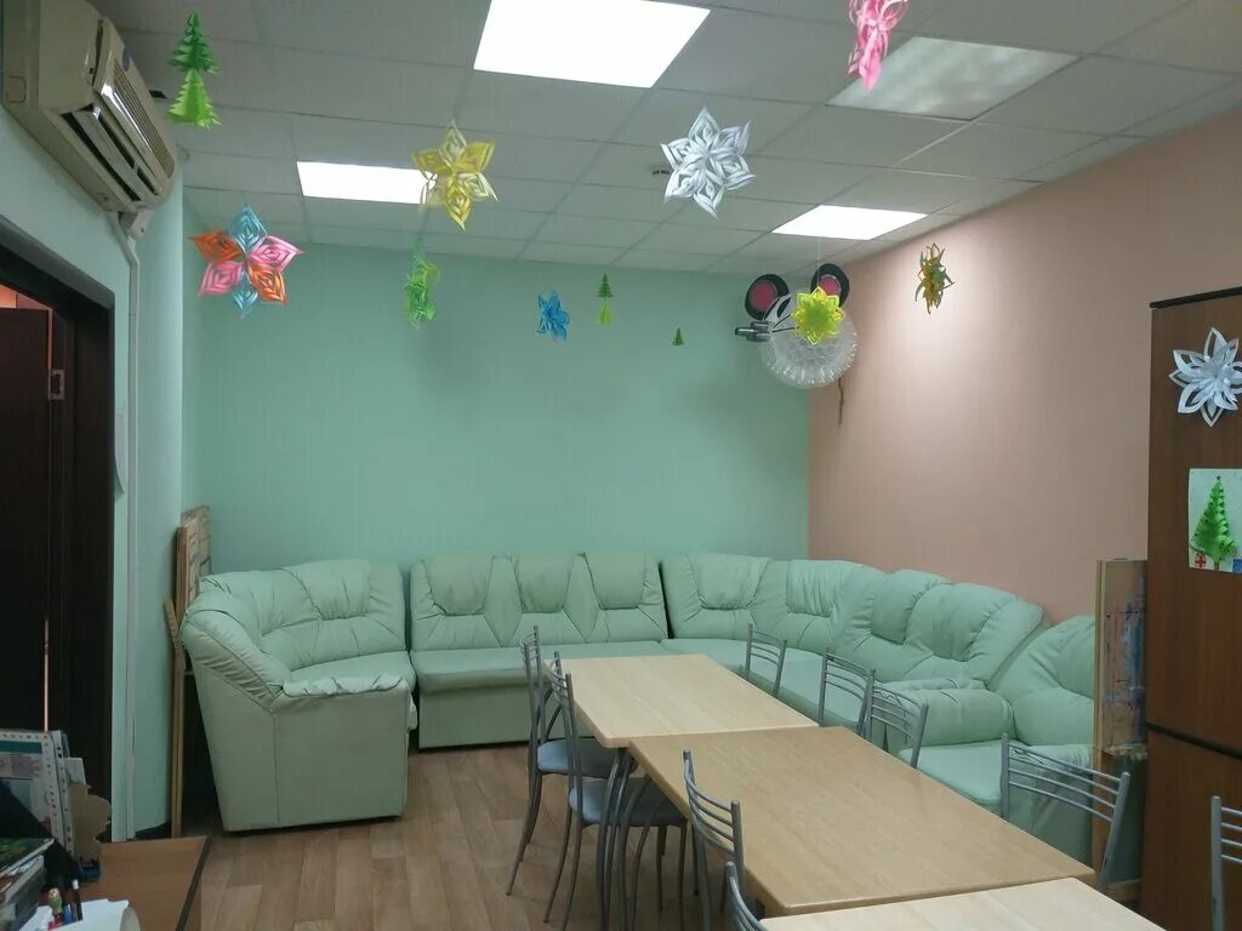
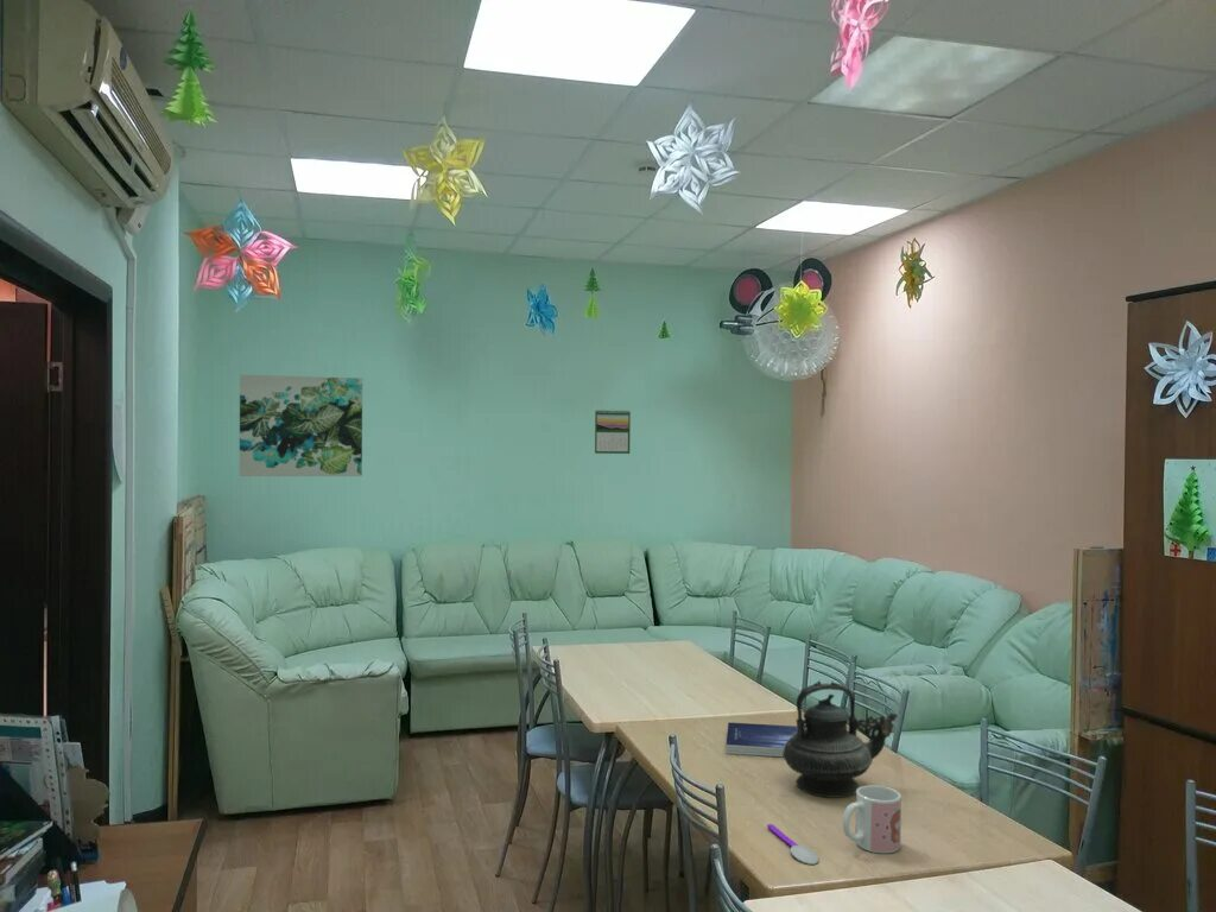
+ wall art (302, 426)
+ teapot (842, 734)
+ mug (872, 819)
+ book (780, 740)
+ spoon (790, 842)
+ calendar (612, 431)
